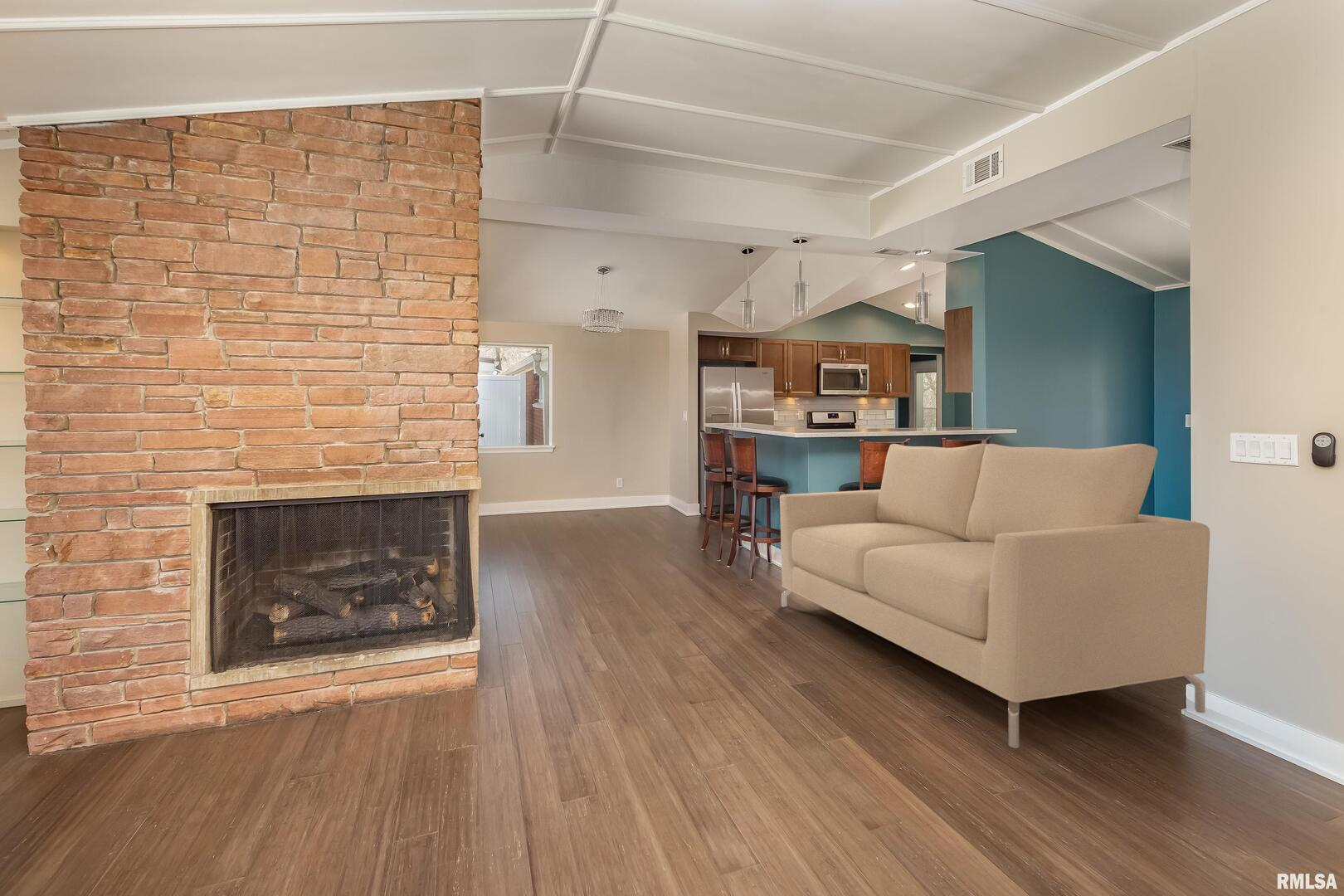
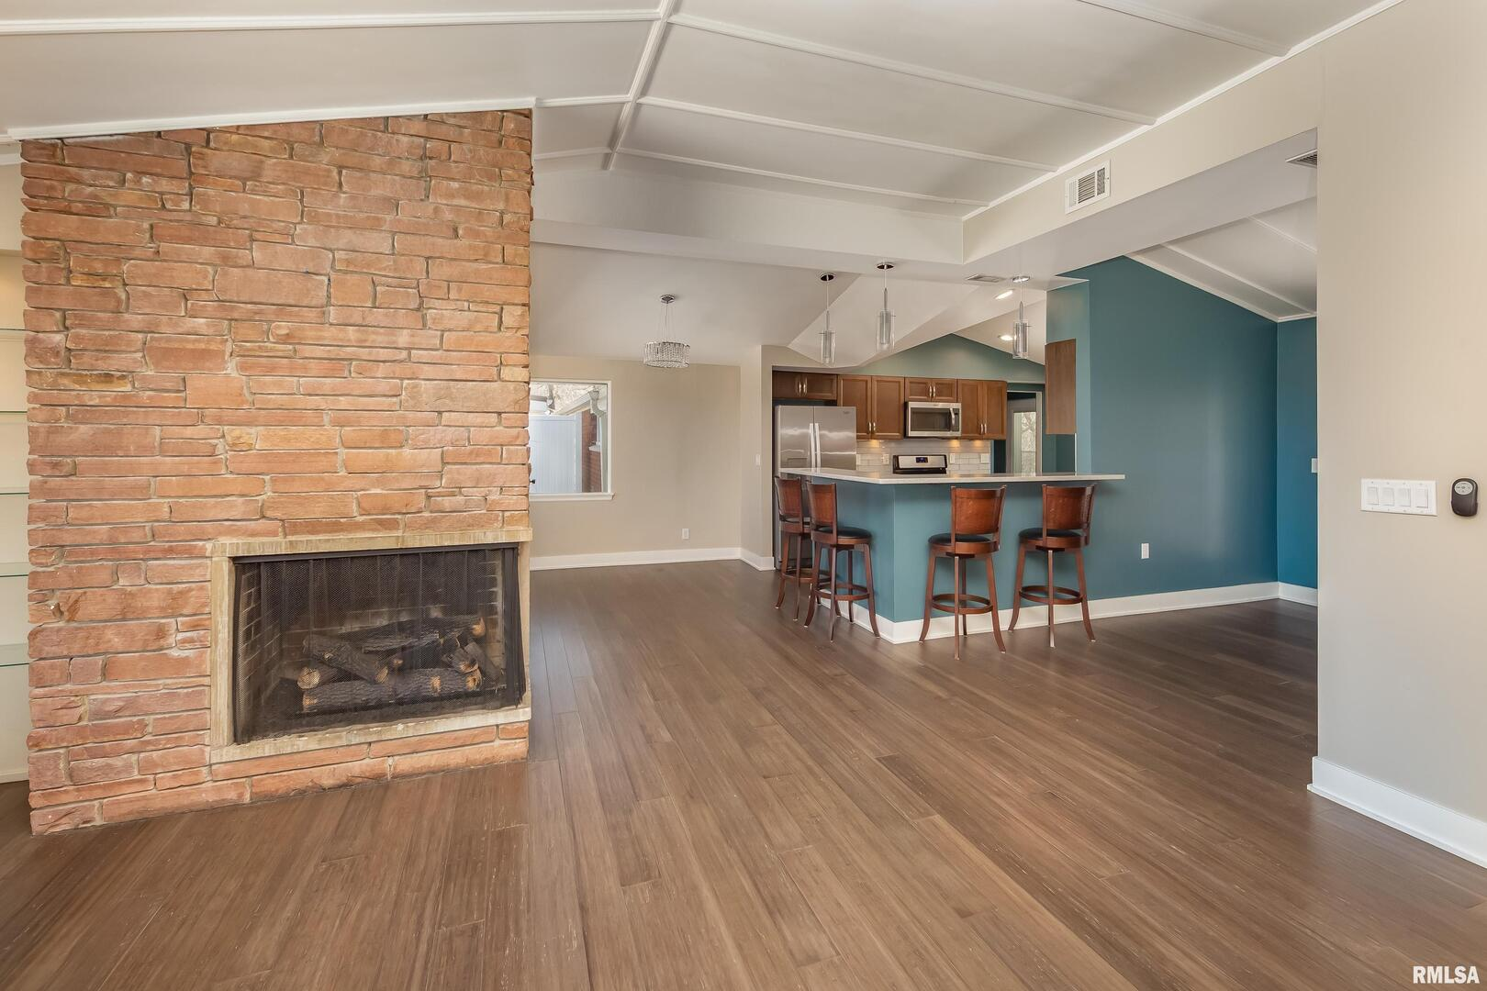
- sofa (942, 547)
